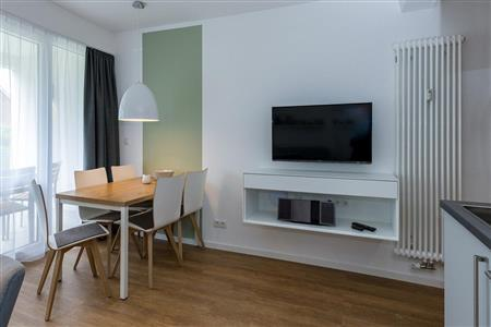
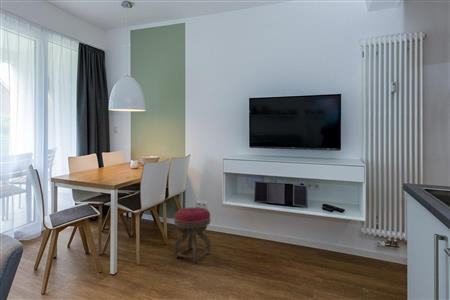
+ stool (192, 232)
